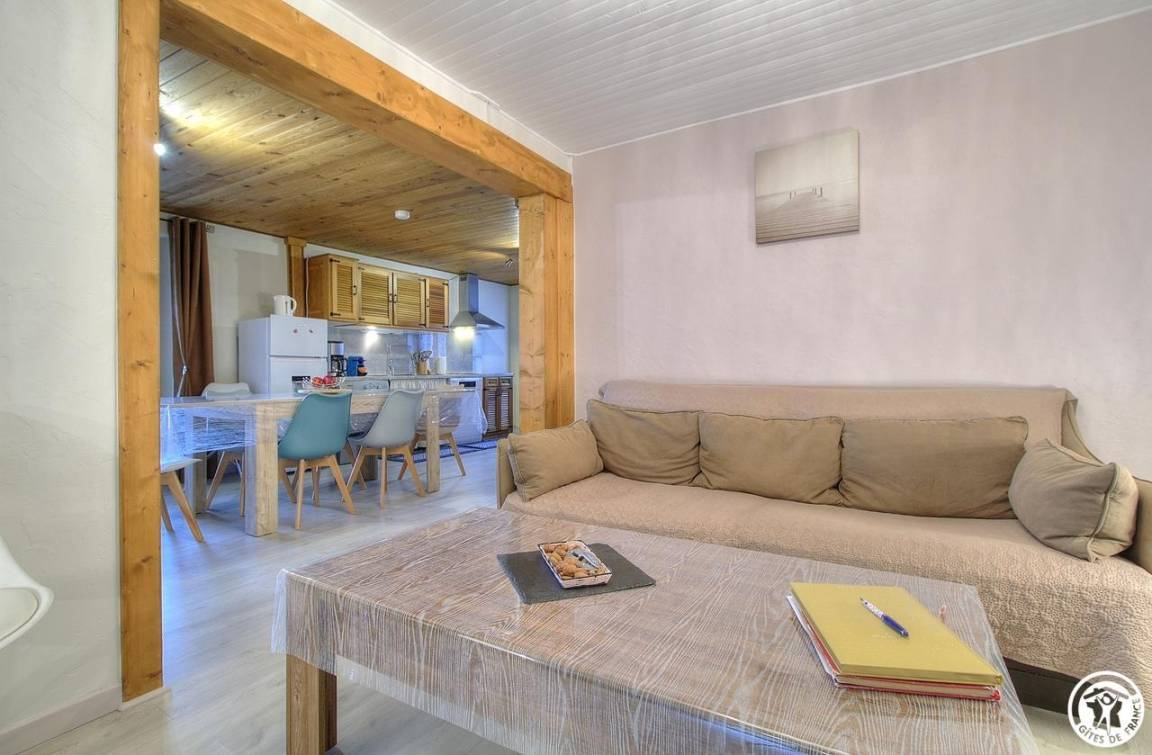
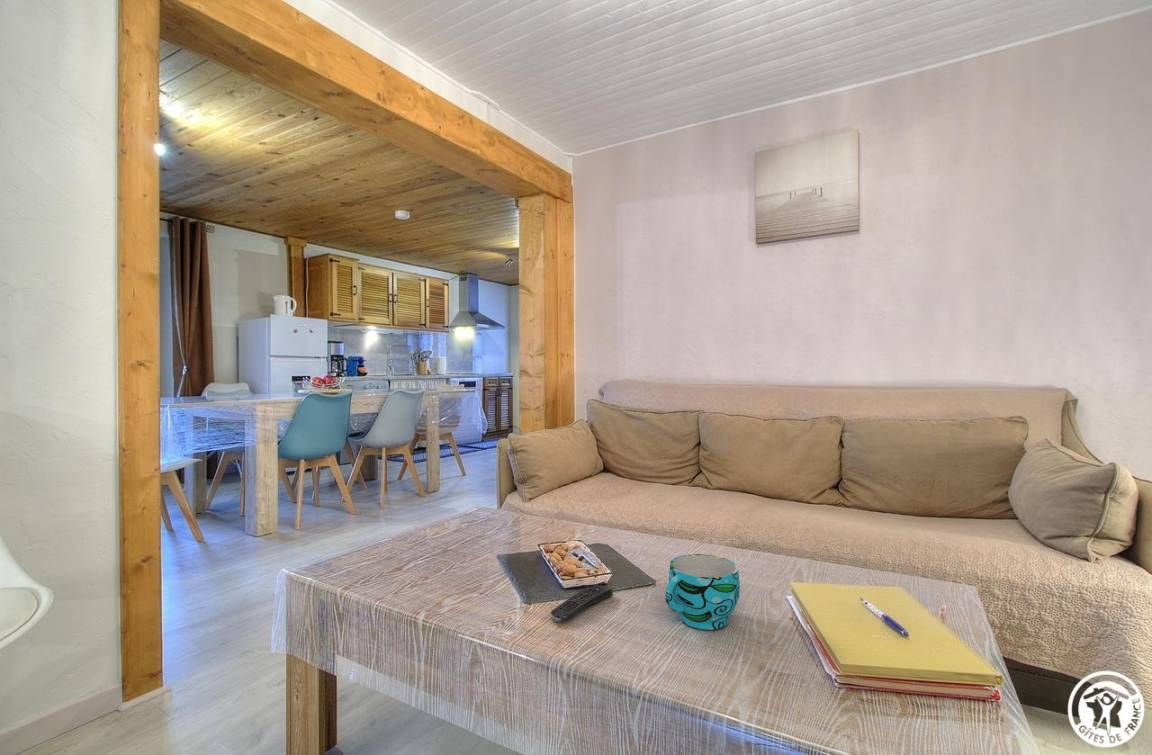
+ remote control (581, 602)
+ cup (702, 593)
